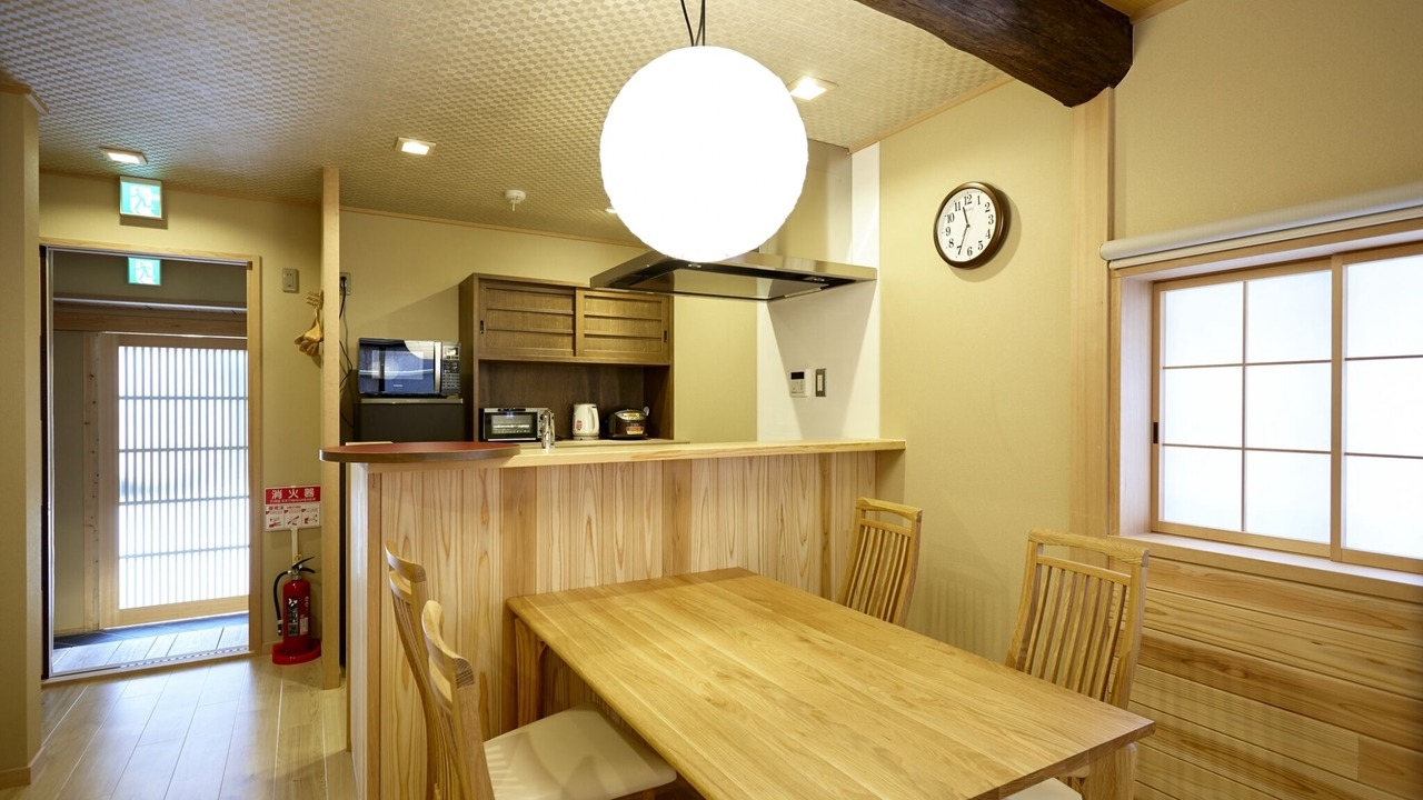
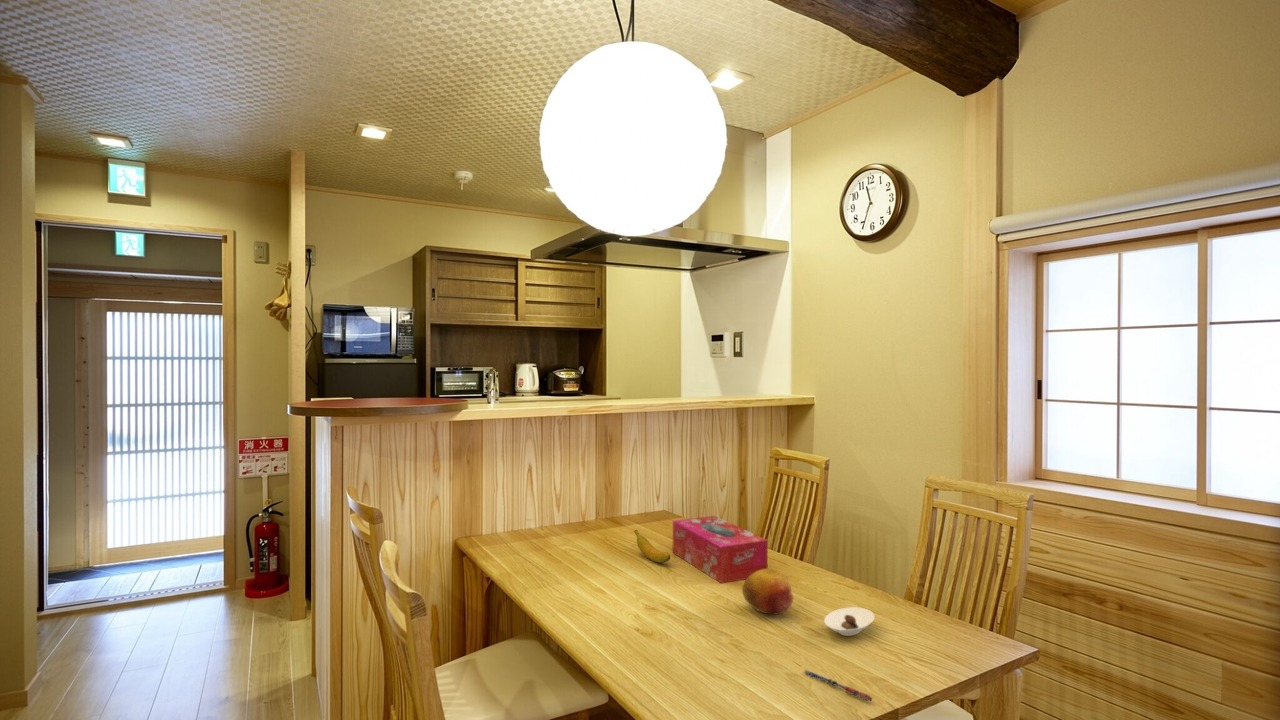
+ pen (836, 683)
+ banana (651, 547)
+ saucer (849, 622)
+ fruit (768, 589)
+ tissue box (717, 546)
